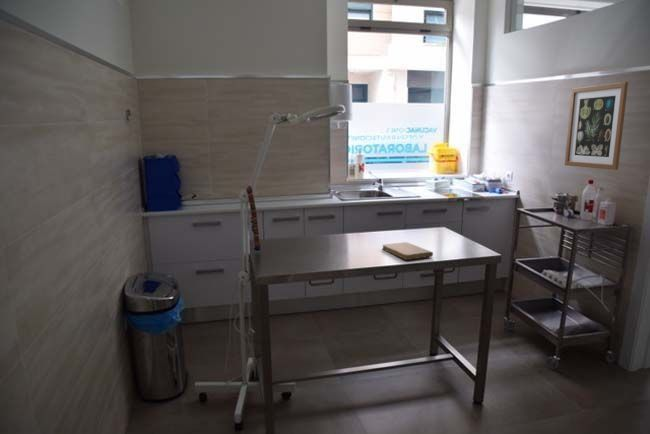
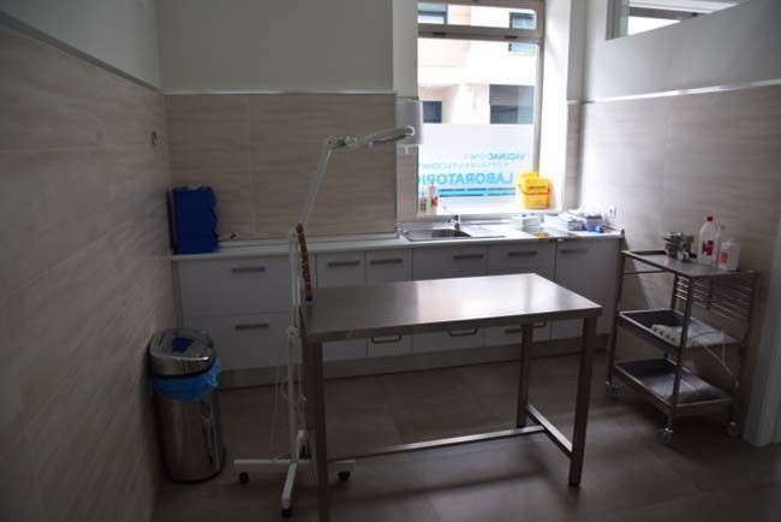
- wall art (593, 127)
- notebook (406, 250)
